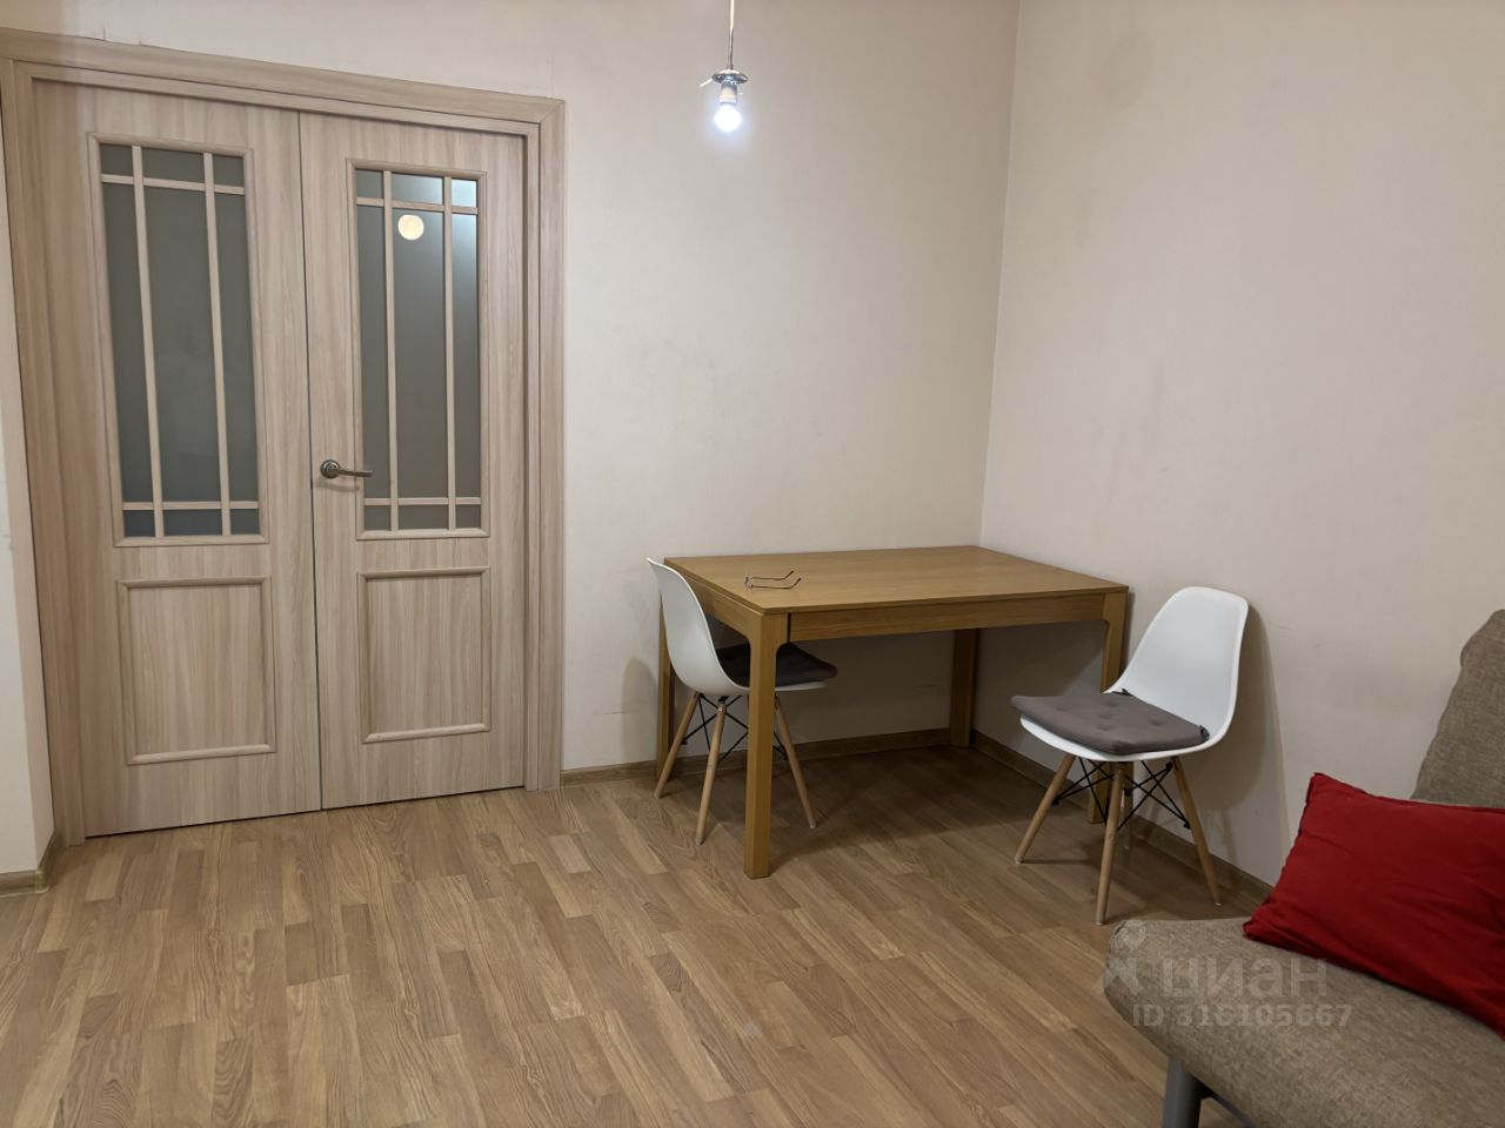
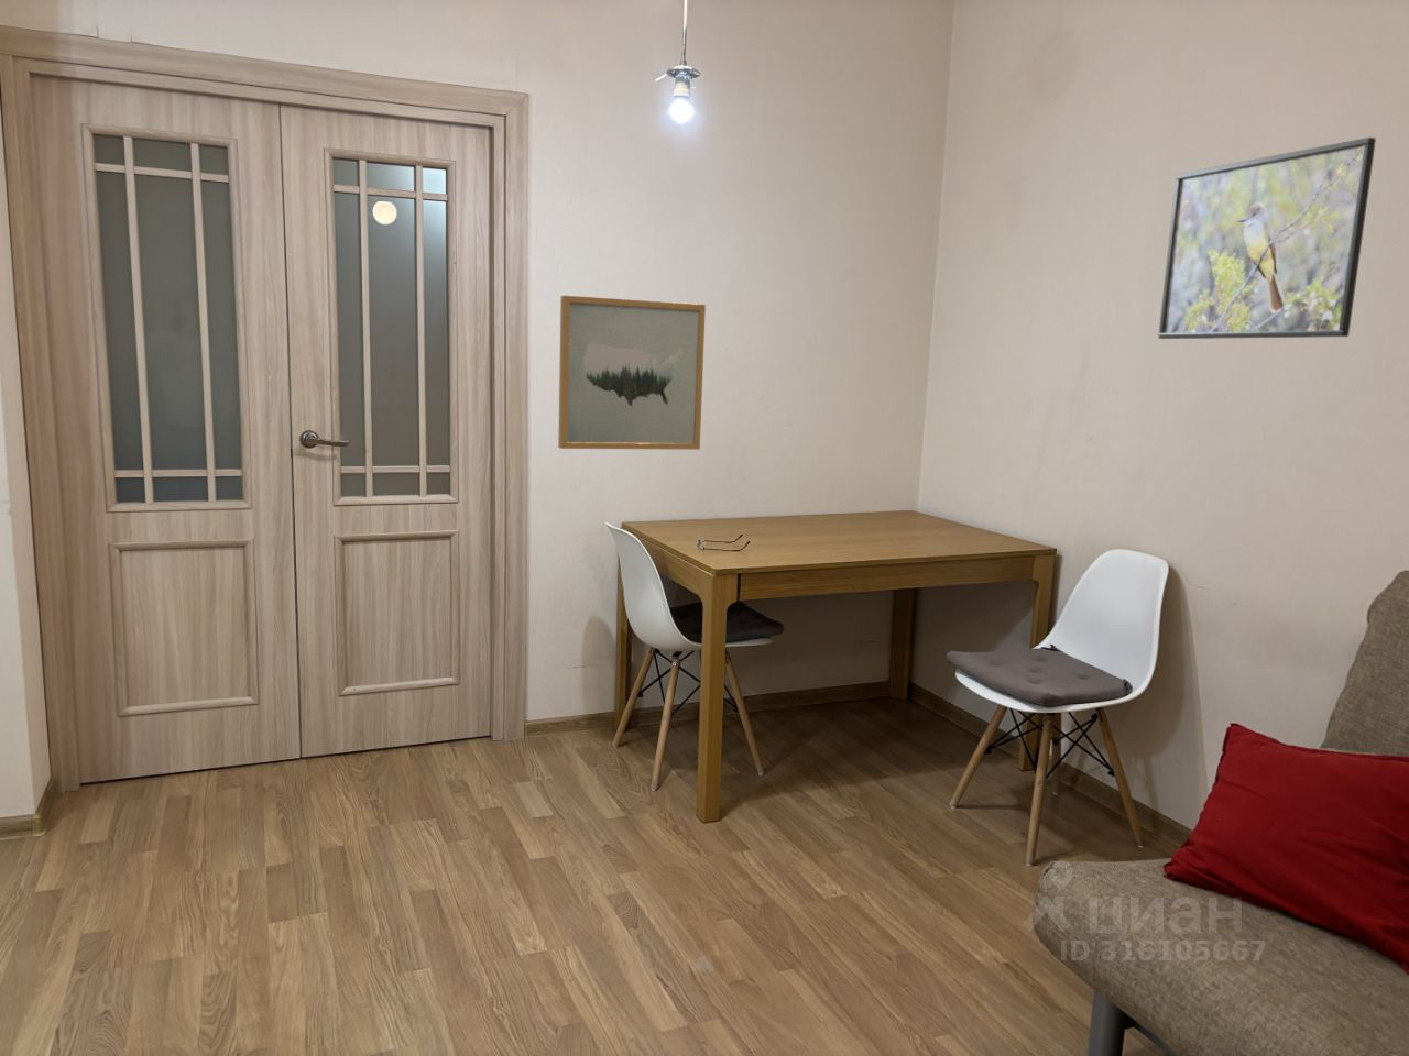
+ wall art (632, 375)
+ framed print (1255, 248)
